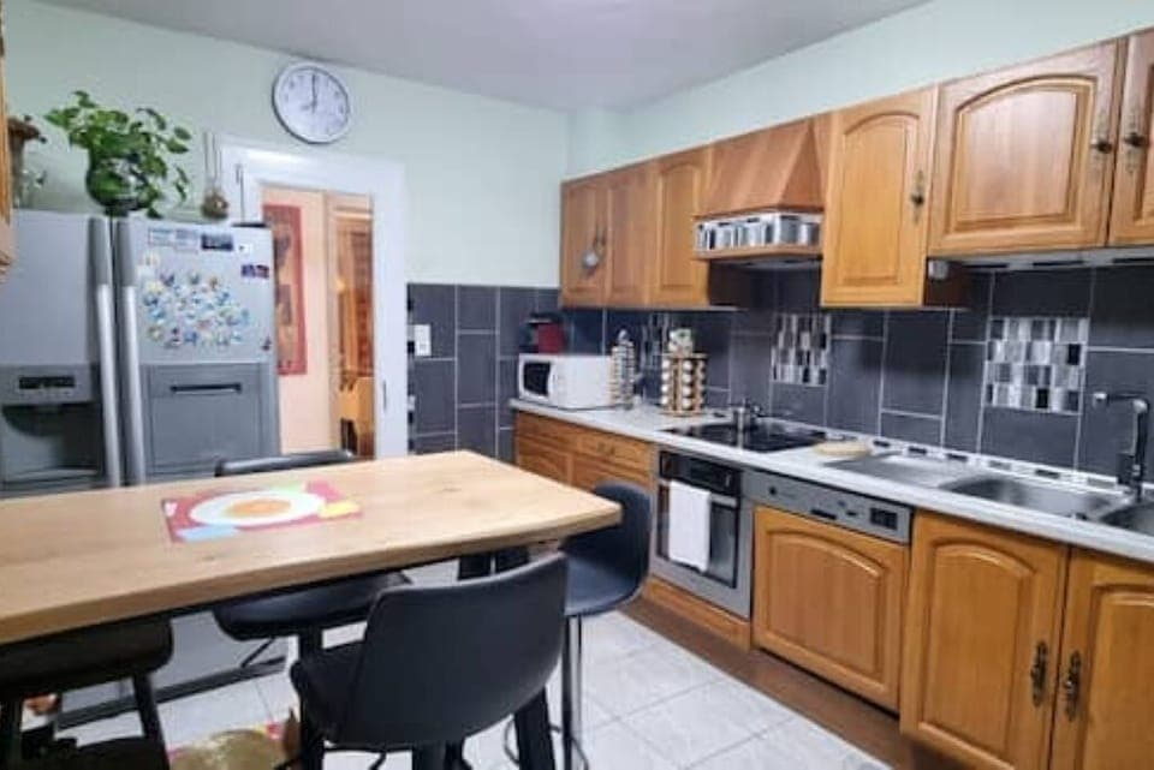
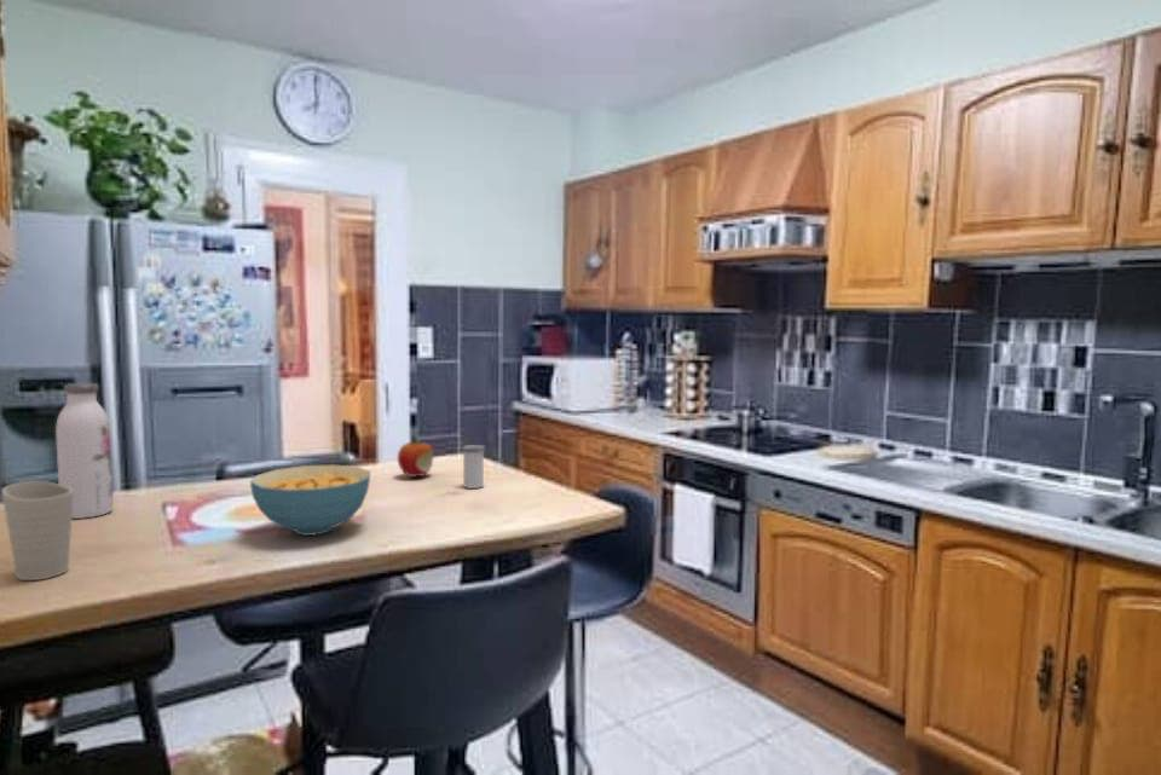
+ cereal bowl (313, 503)
+ salt shaker (473, 465)
+ cup (40, 528)
+ fruit (415, 455)
+ water bottle (83, 449)
